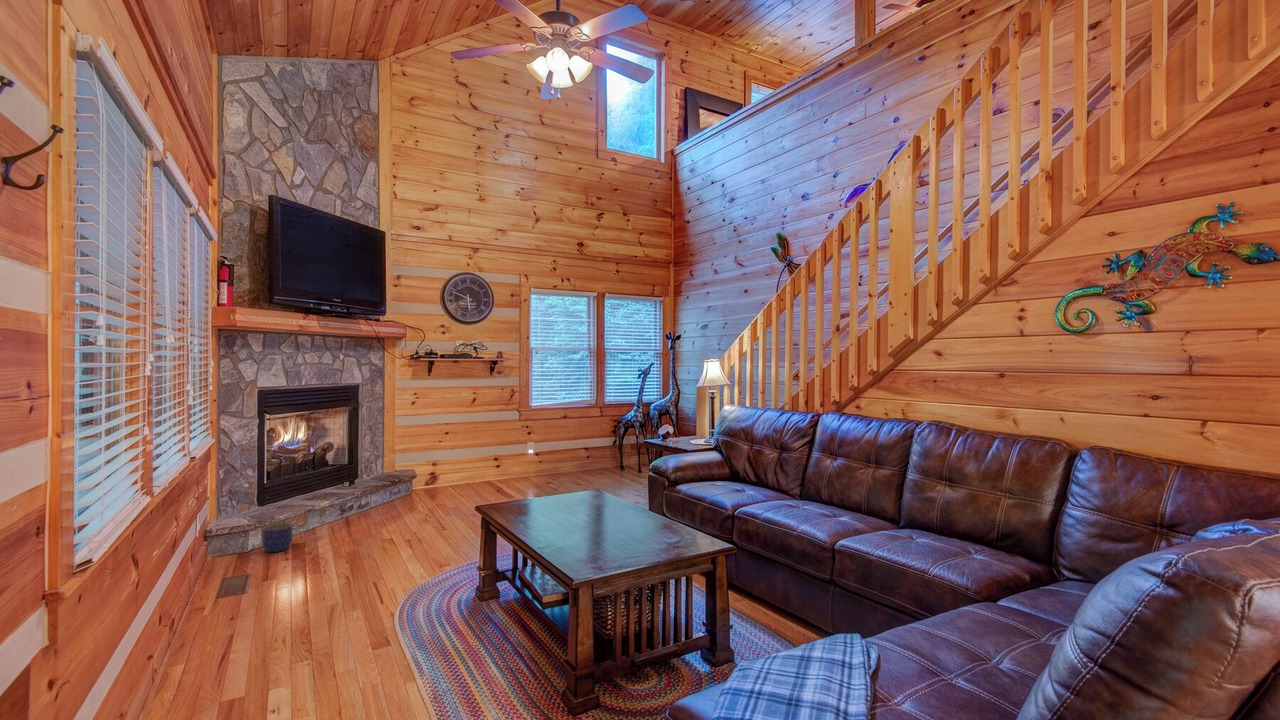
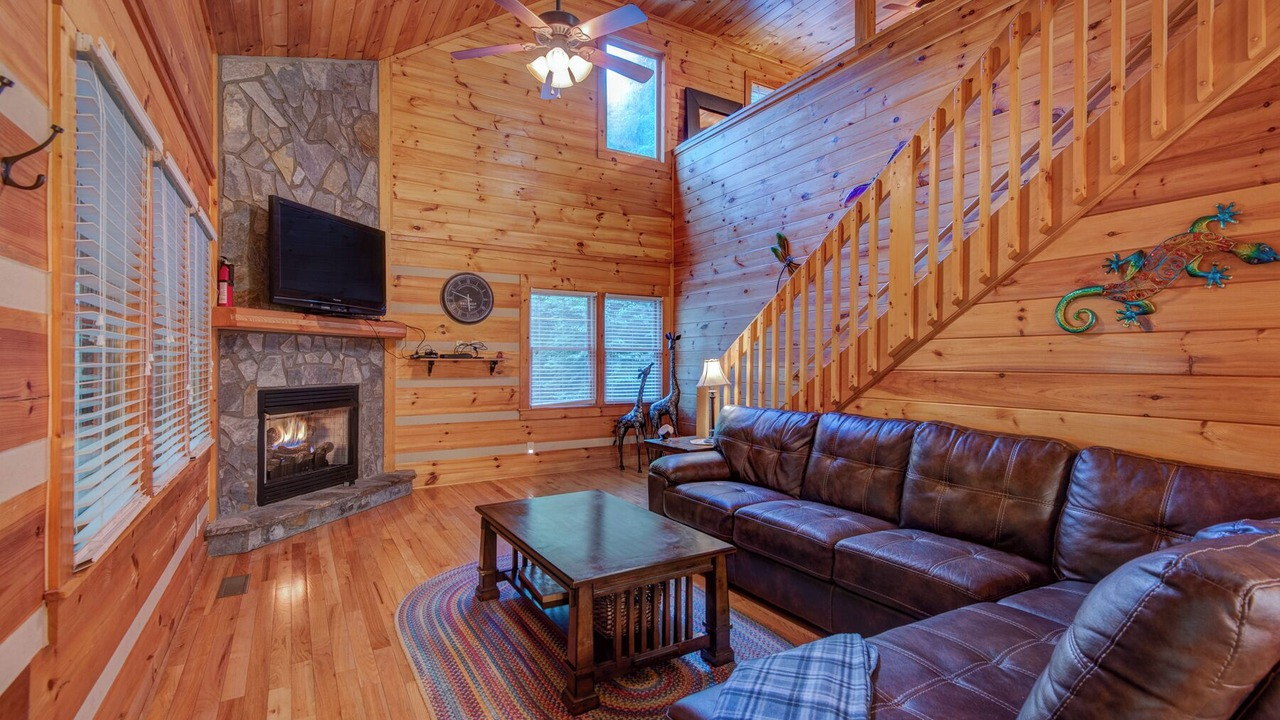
- planter (277, 538)
